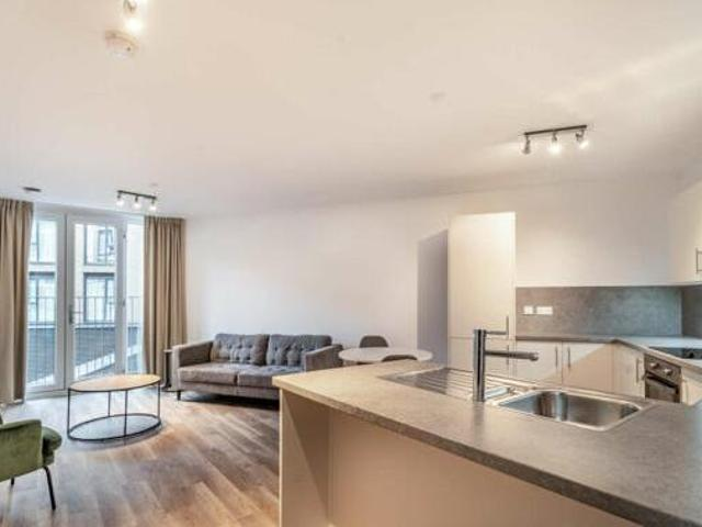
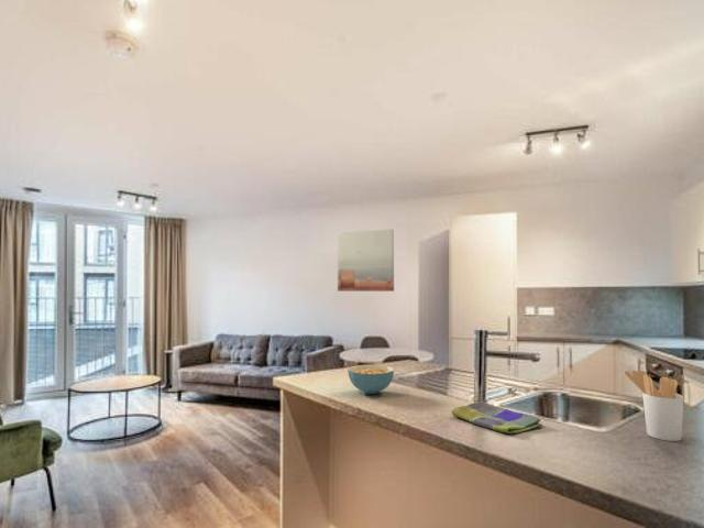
+ utensil holder (653, 402)
+ wall art (364, 261)
+ cereal bowl (371, 380)
+ dish towel (494, 416)
